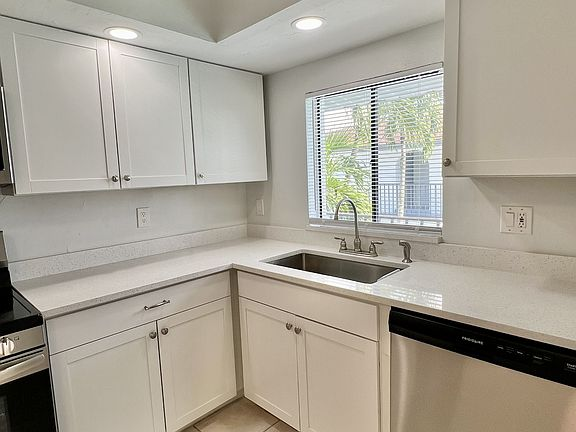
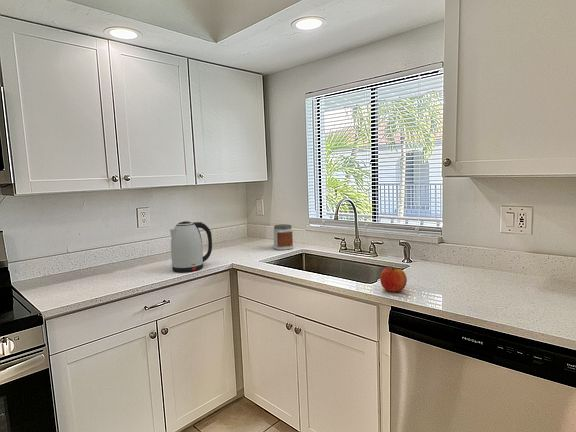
+ kettle (192, 244)
+ fruit (393, 277)
+ jar (283, 236)
